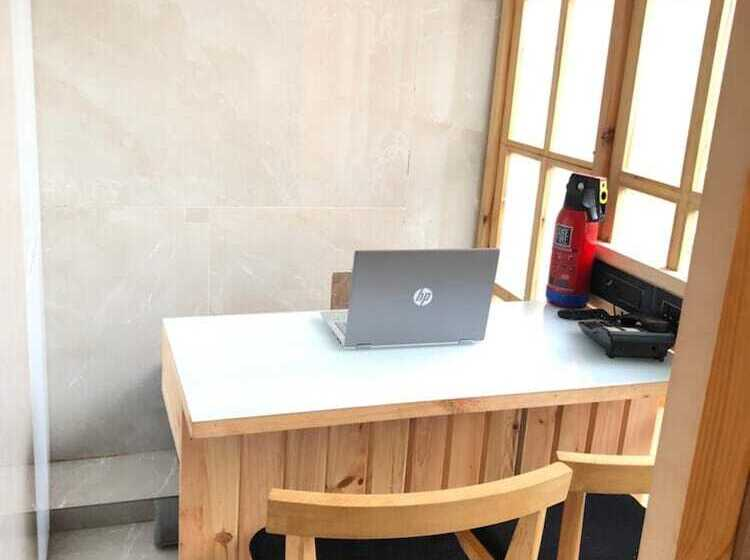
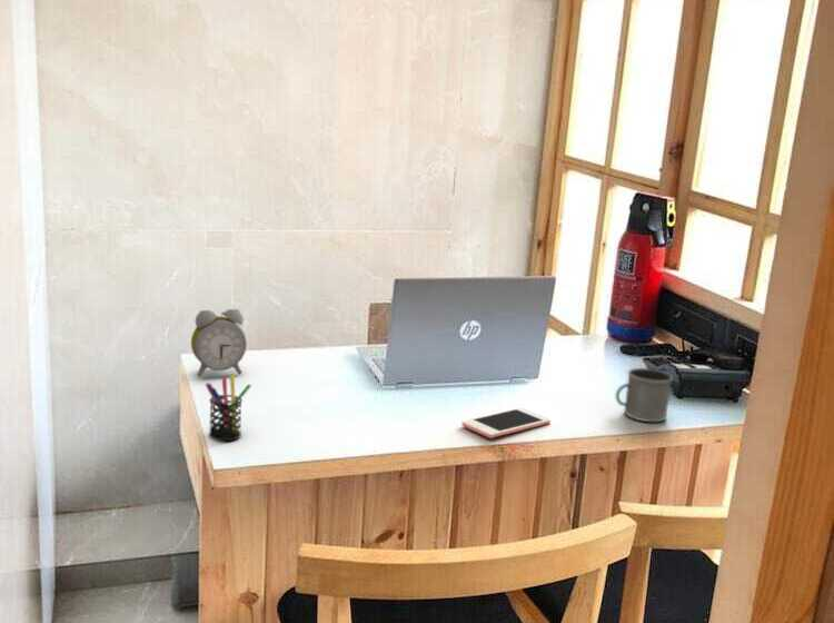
+ cell phone (506, 422)
+ mug (642, 394)
+ pen holder (229, 405)
+ alarm clock (218, 342)
